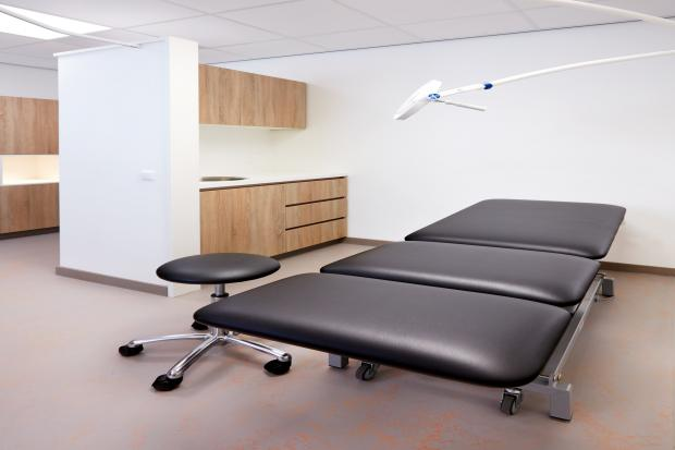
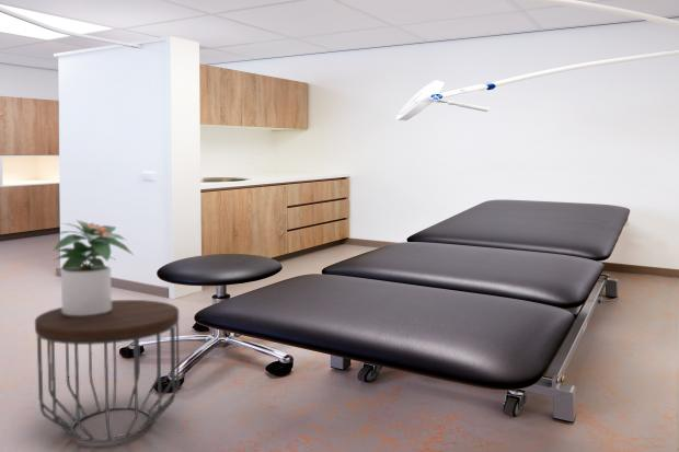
+ potted plant (91, 266)
+ side table (107, 369)
